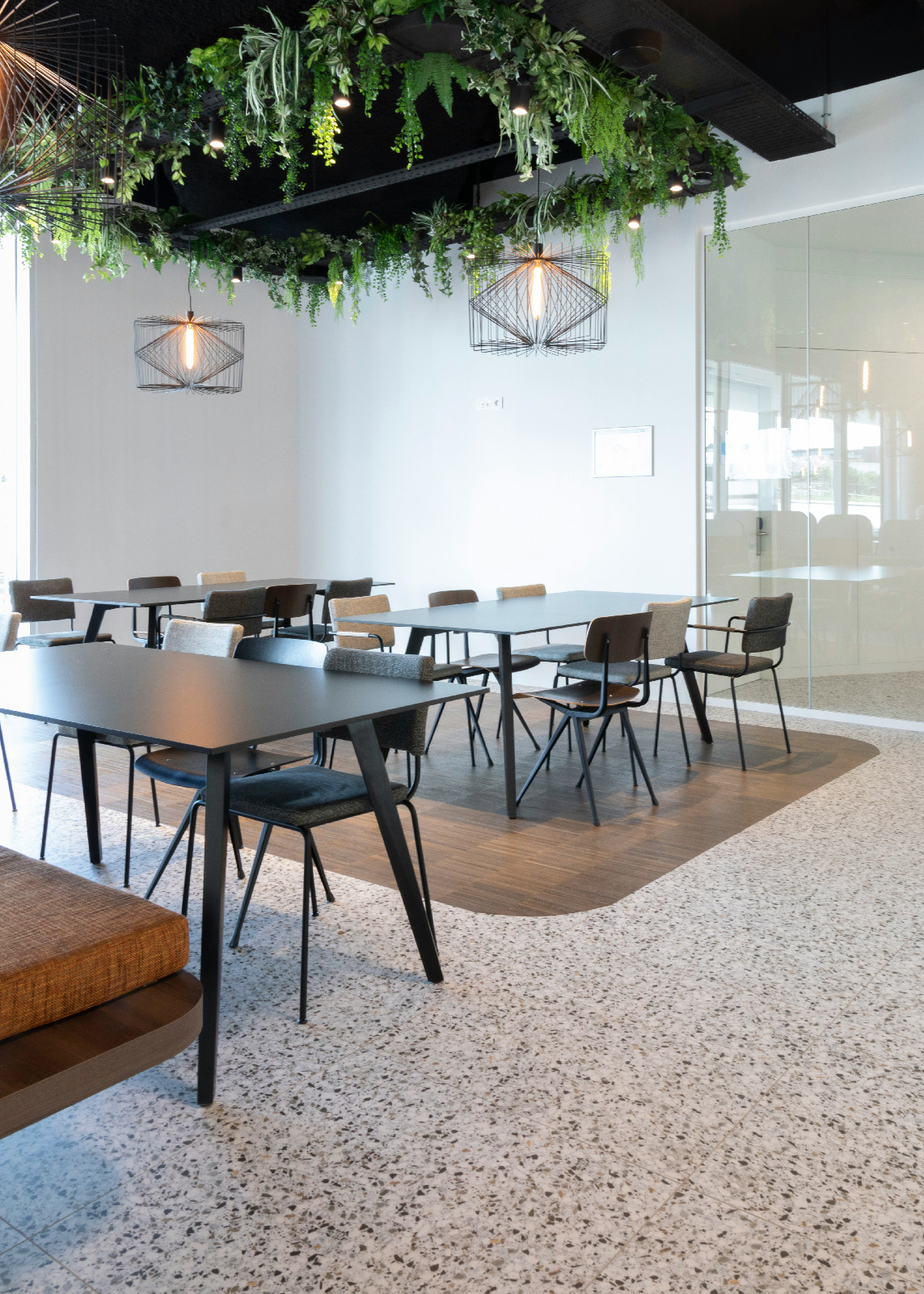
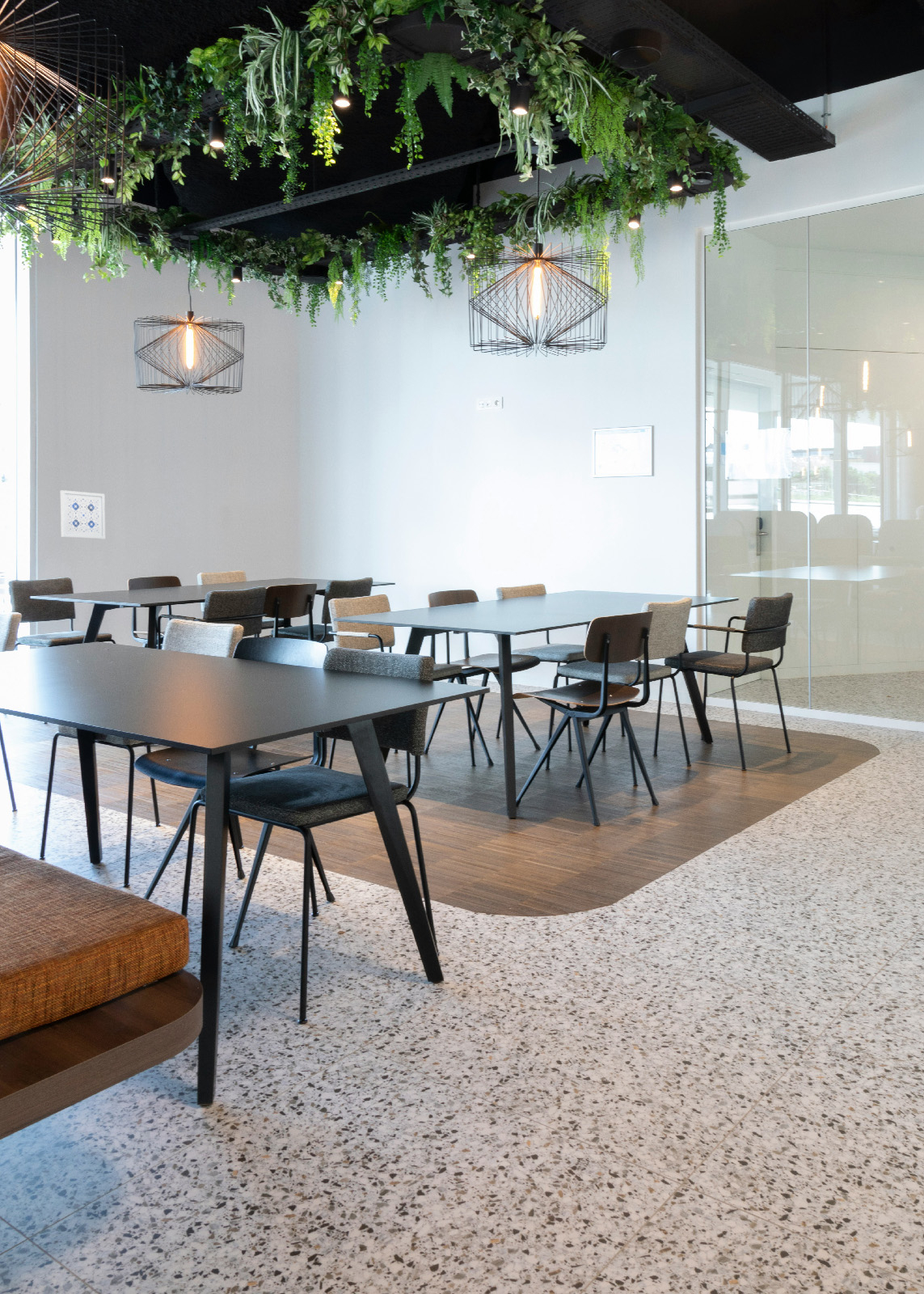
+ wall art (82, 514)
